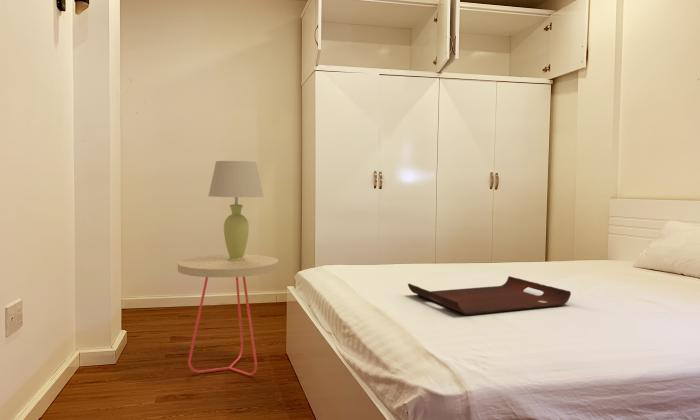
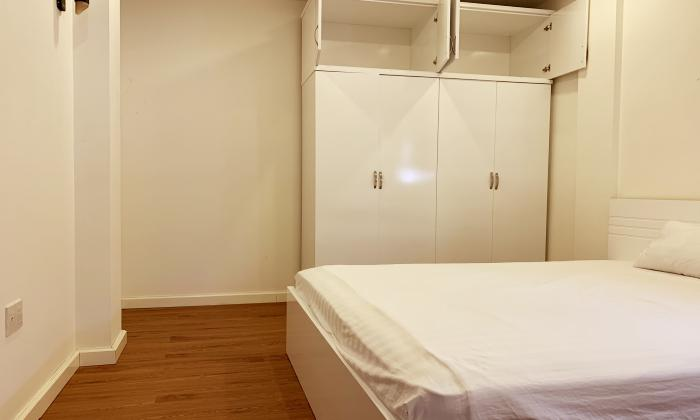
- side table (238, 312)
- serving tray (486, 293)
- table lamp (236, 210)
